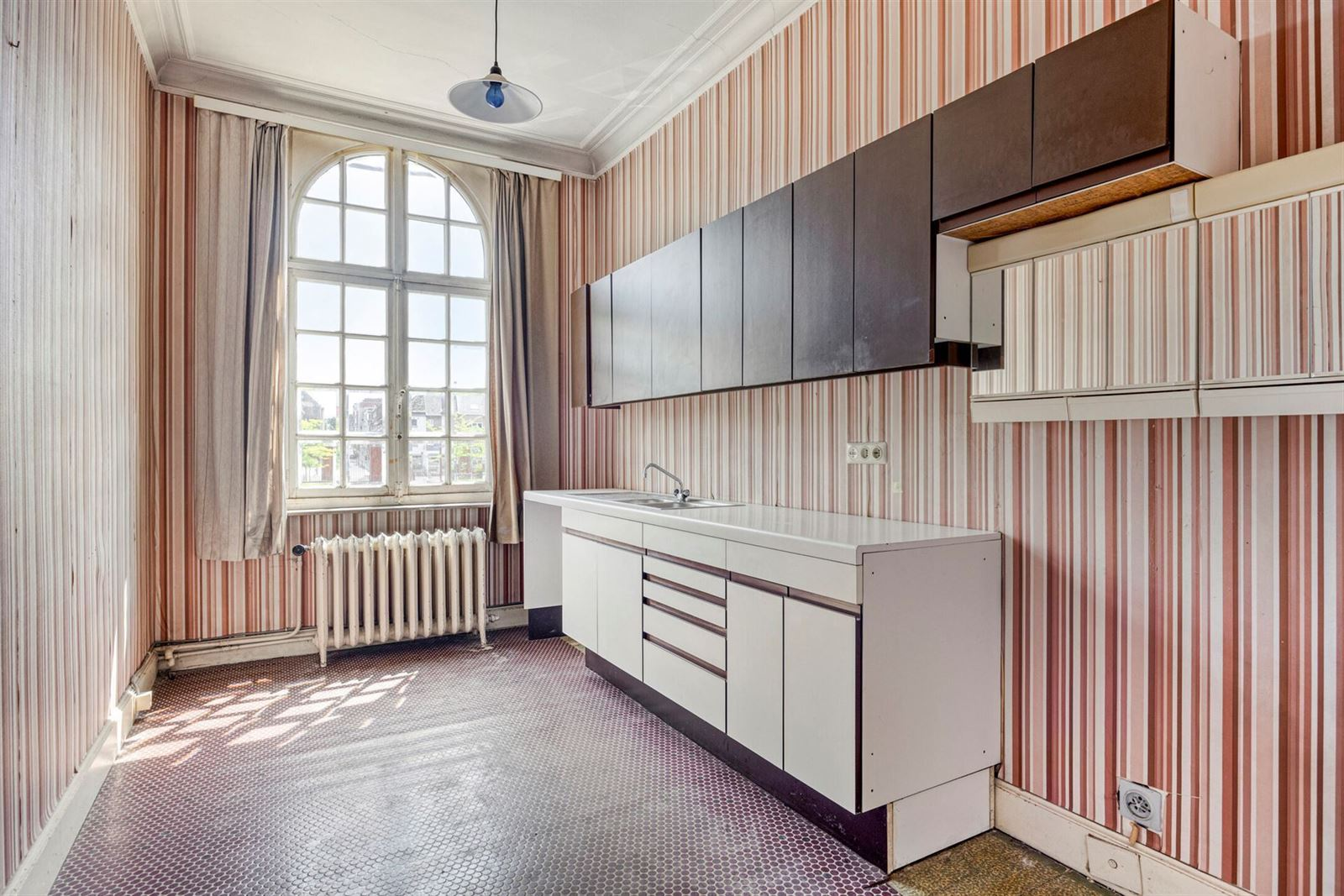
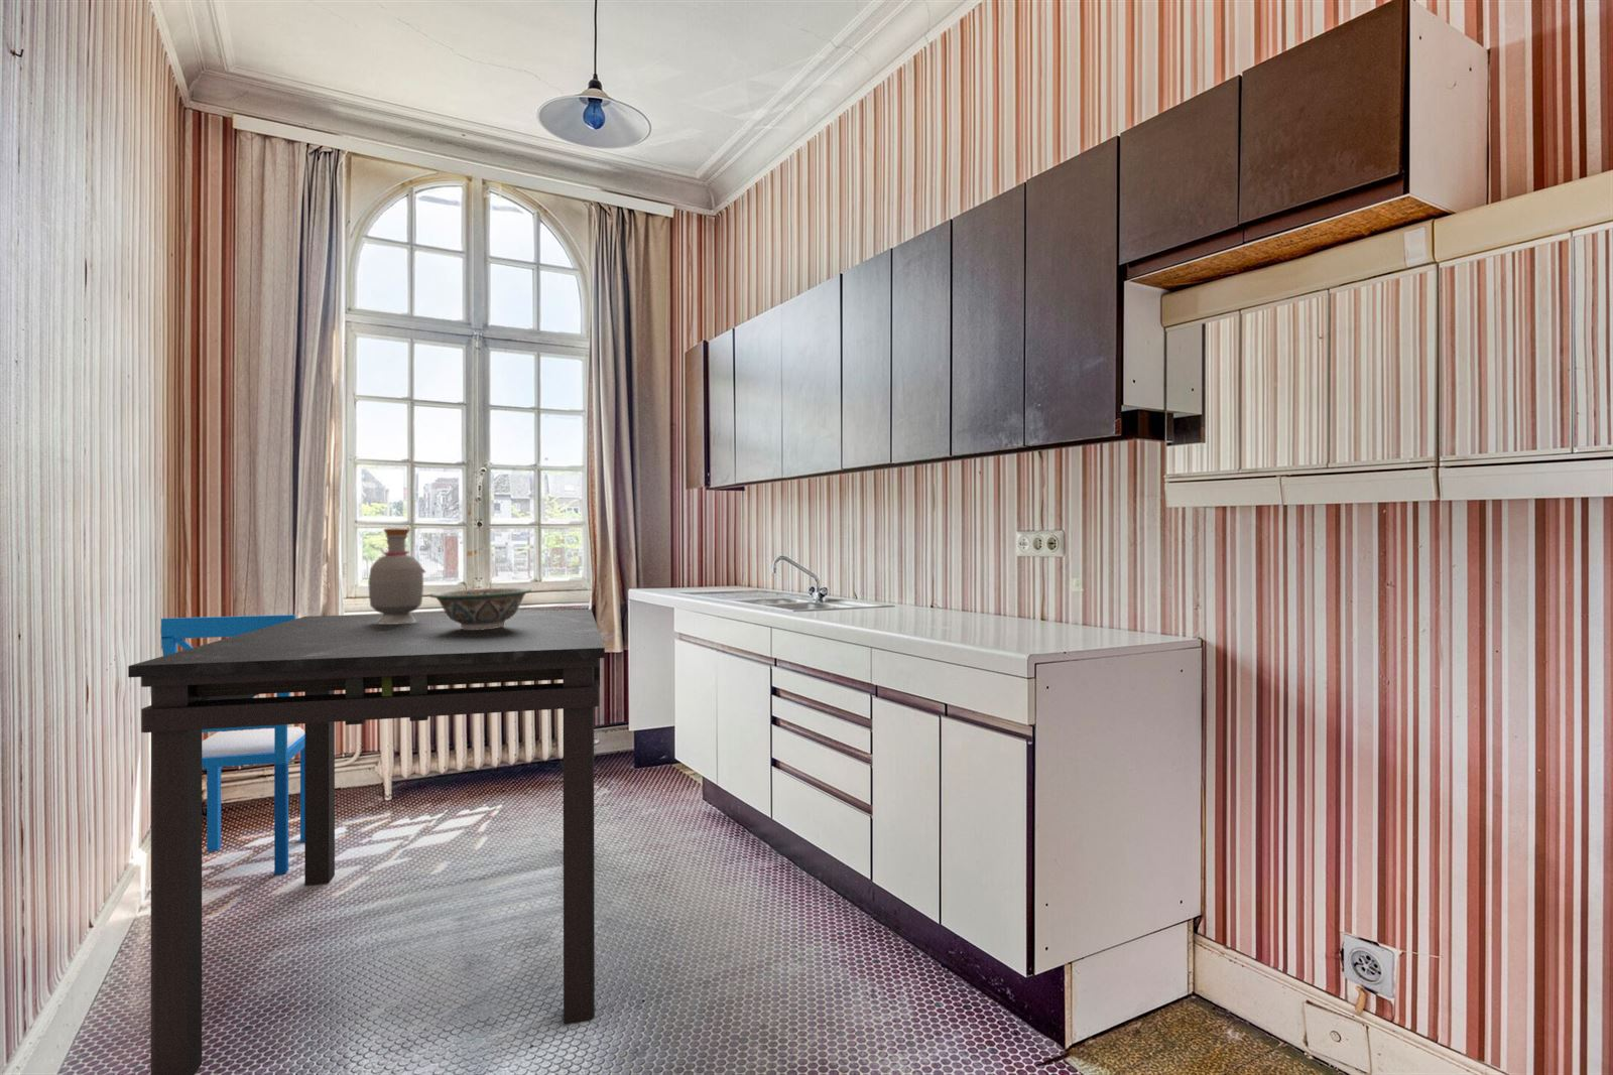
+ dining table (418, 720)
+ bottle (396, 575)
+ decorative bowl (482, 607)
+ dining chair (245, 737)
